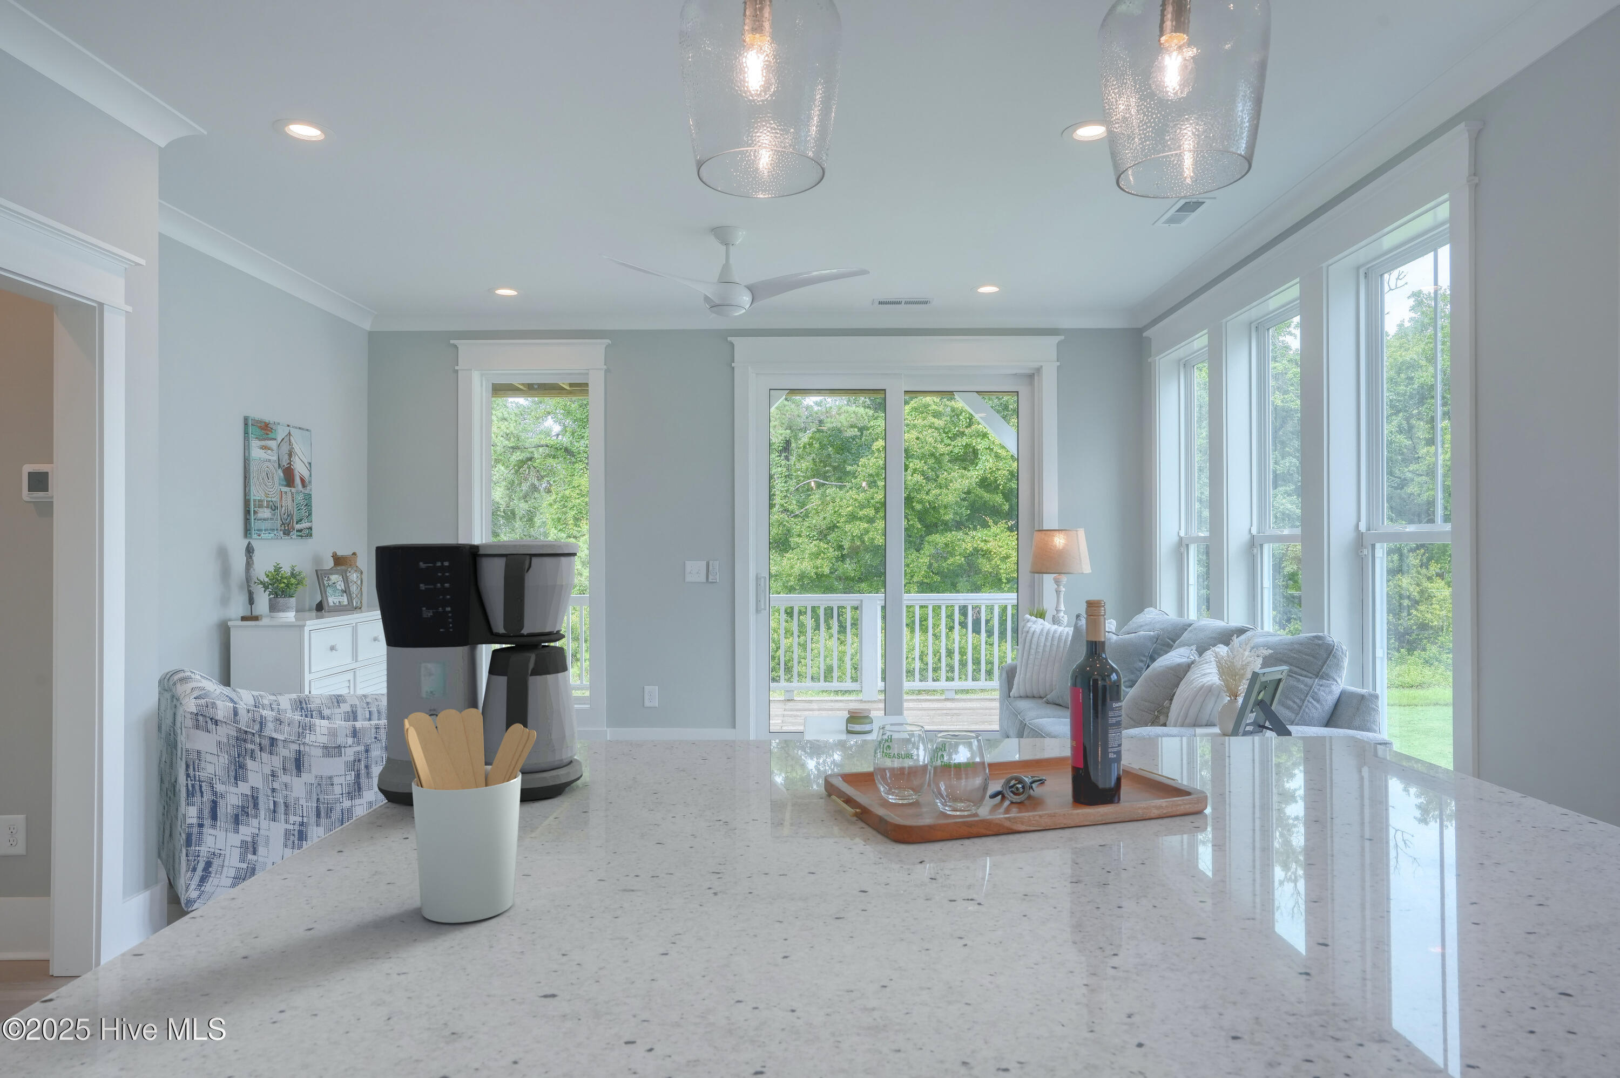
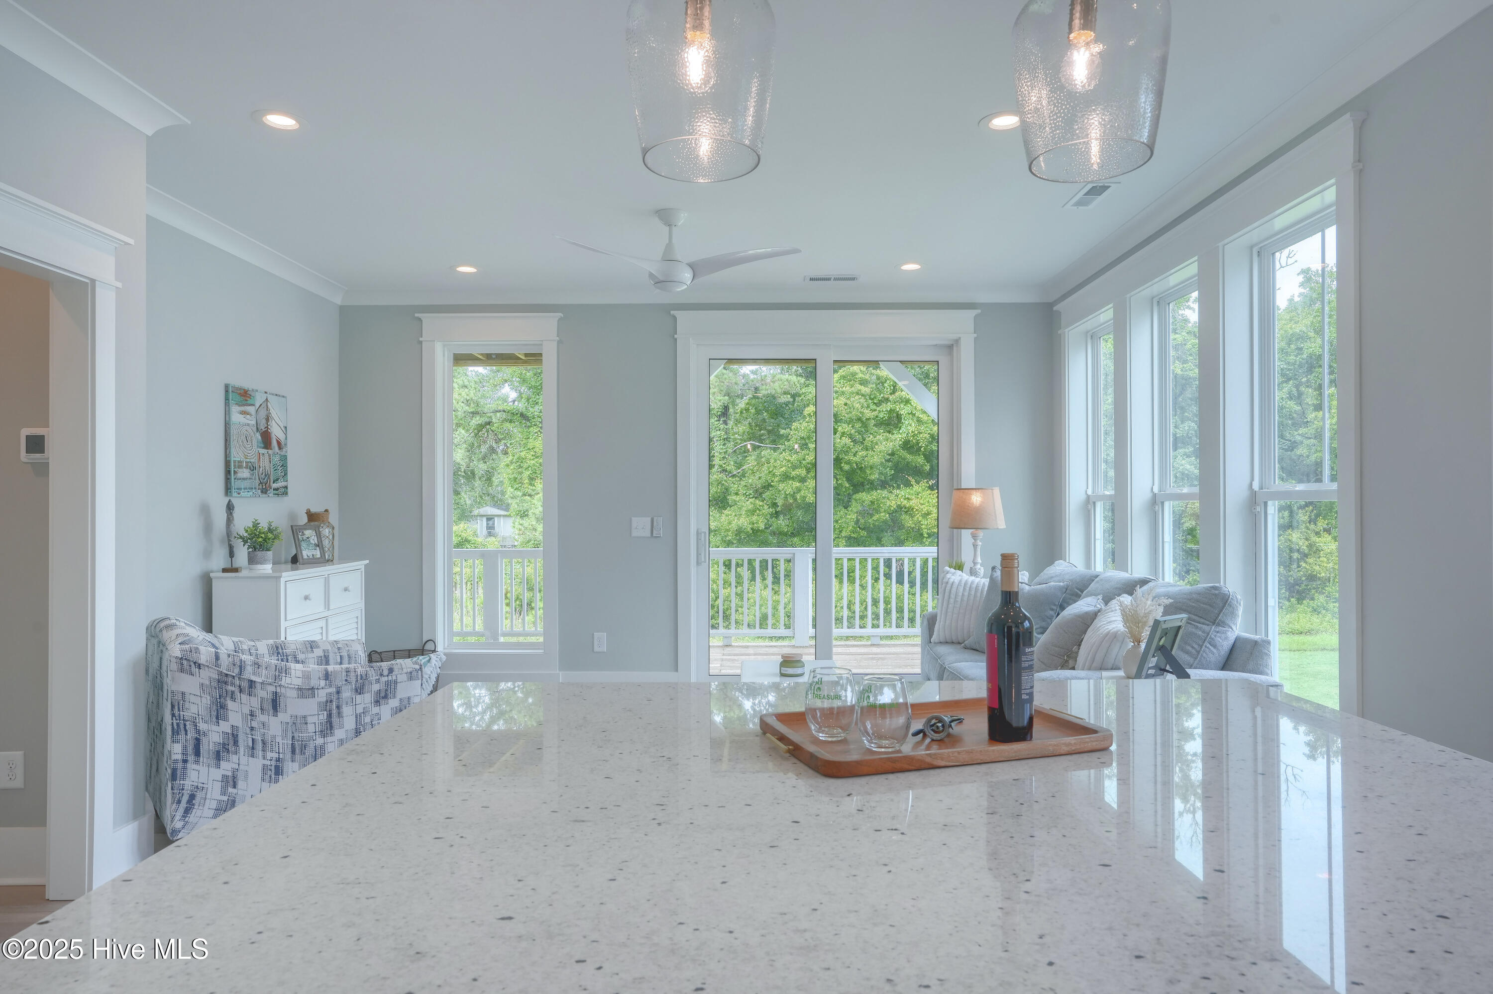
- utensil holder (460, 804)
- coffee maker (479, 665)
